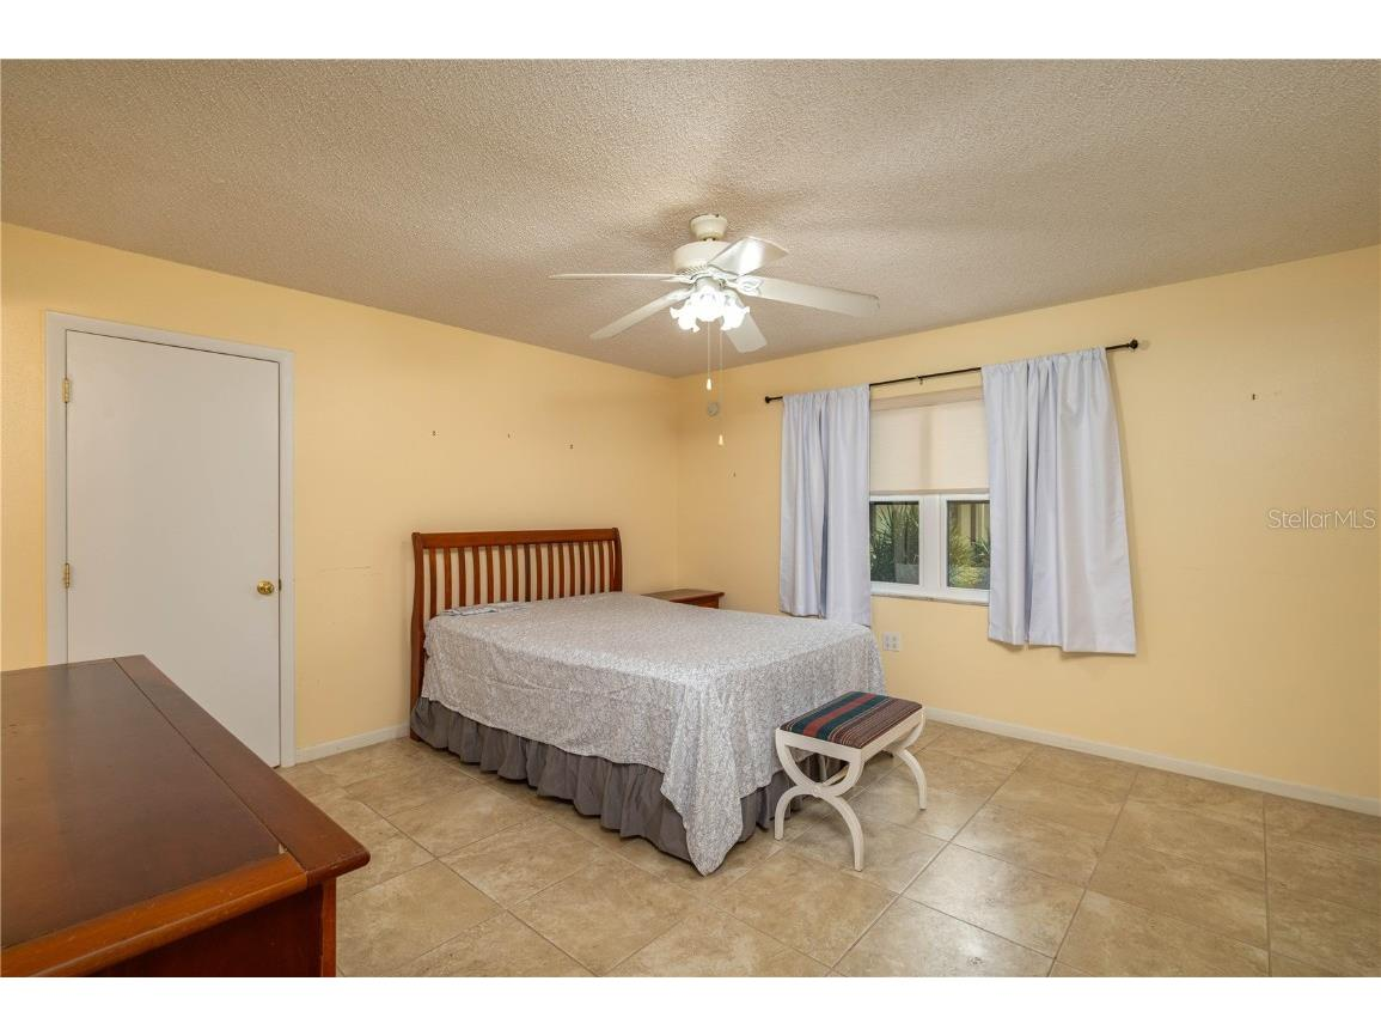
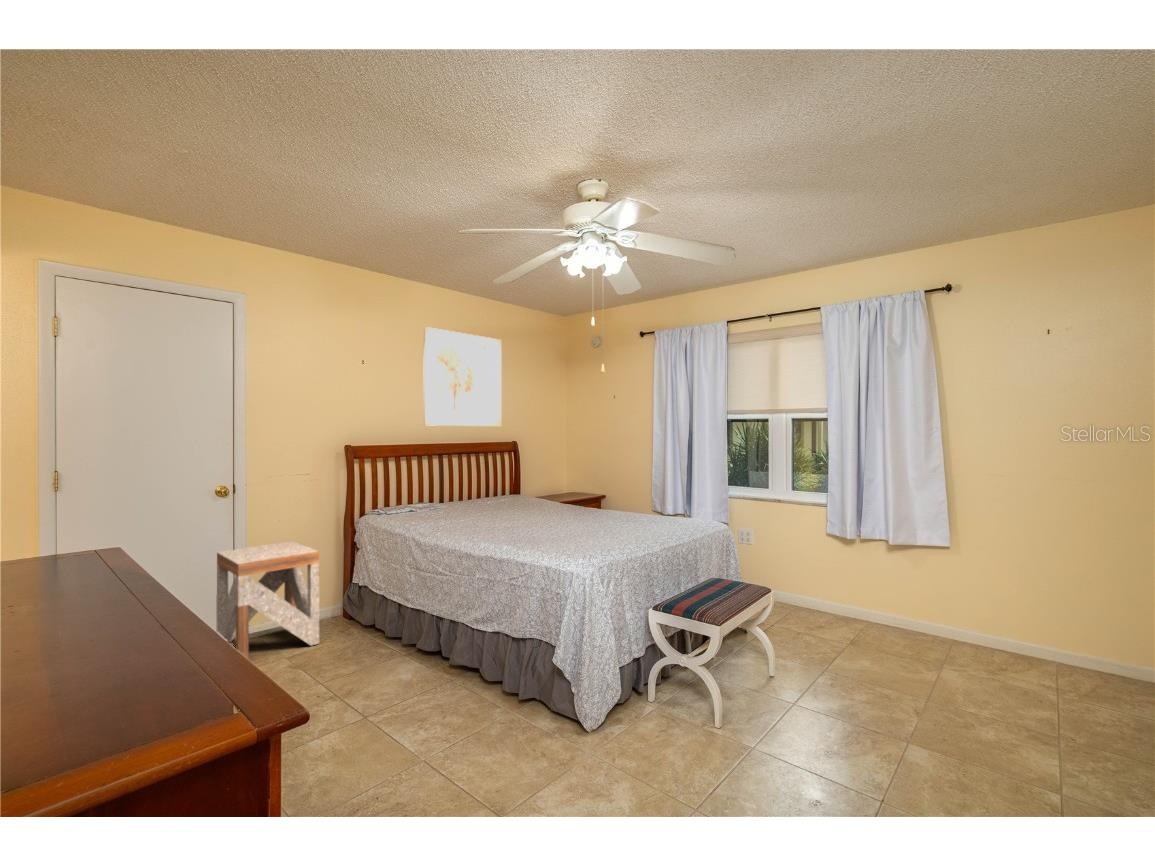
+ side table (268, 597)
+ wall art (465, 379)
